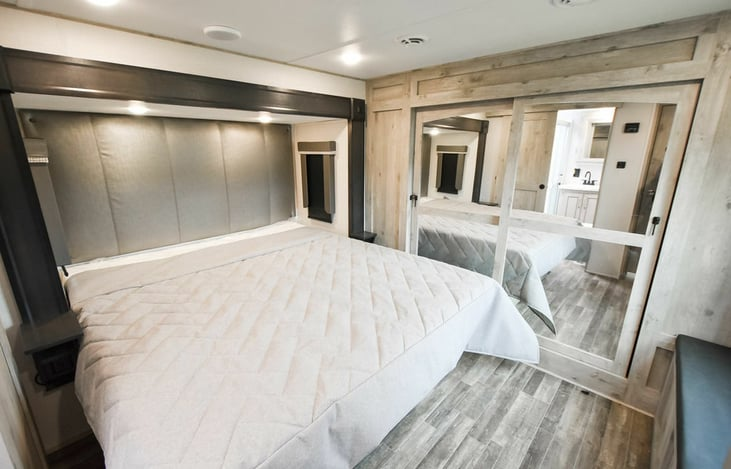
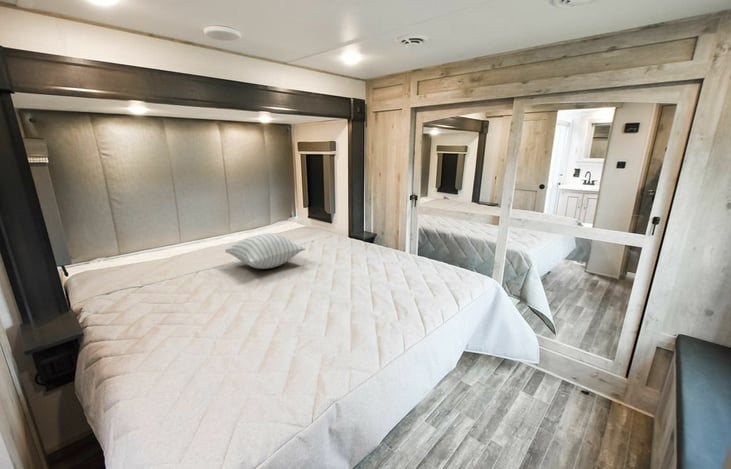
+ pillow (265, 250)
